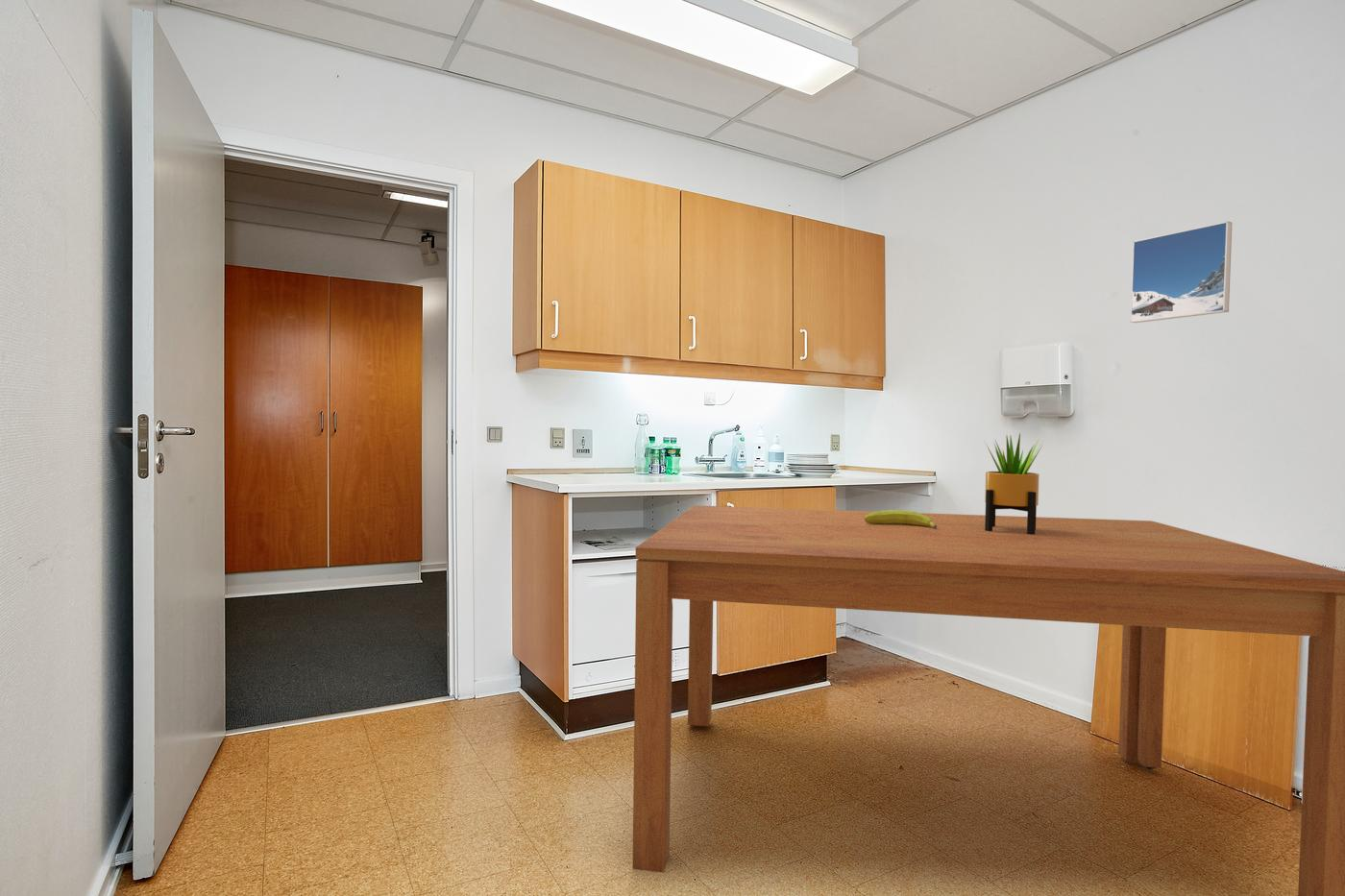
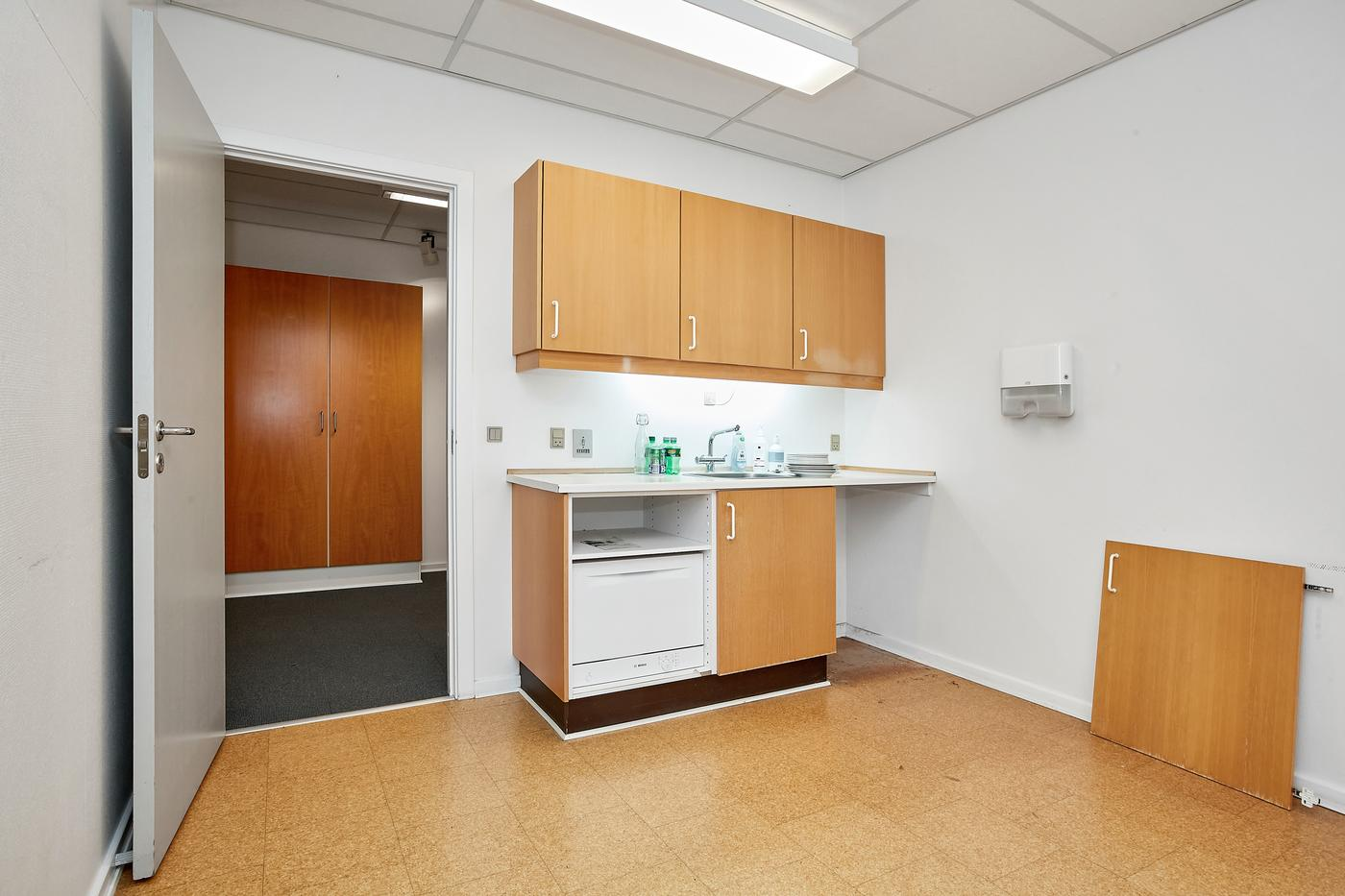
- potted plant (1012, 480)
- dining table (937, 614)
- fruit (898, 518)
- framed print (1178, 275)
